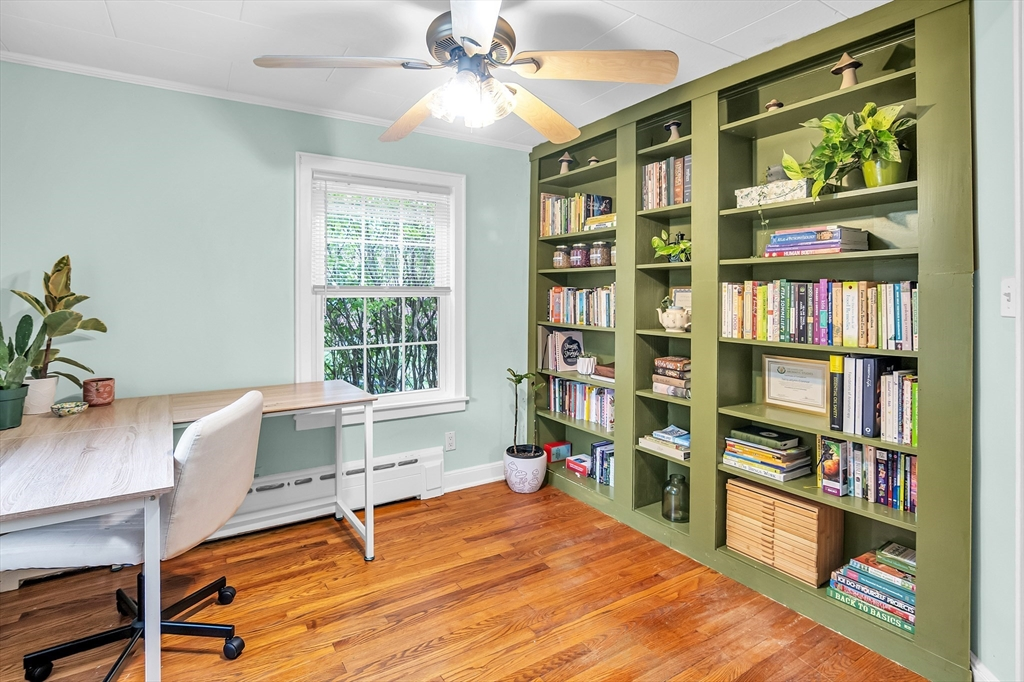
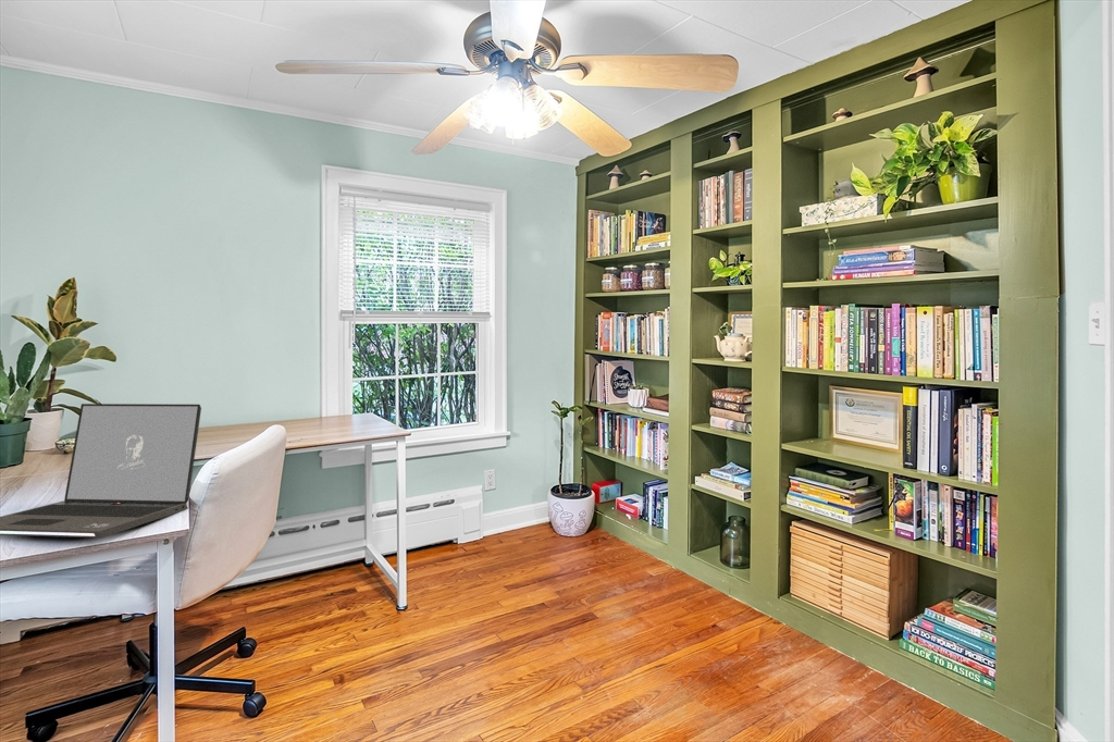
+ laptop (89, 462)
